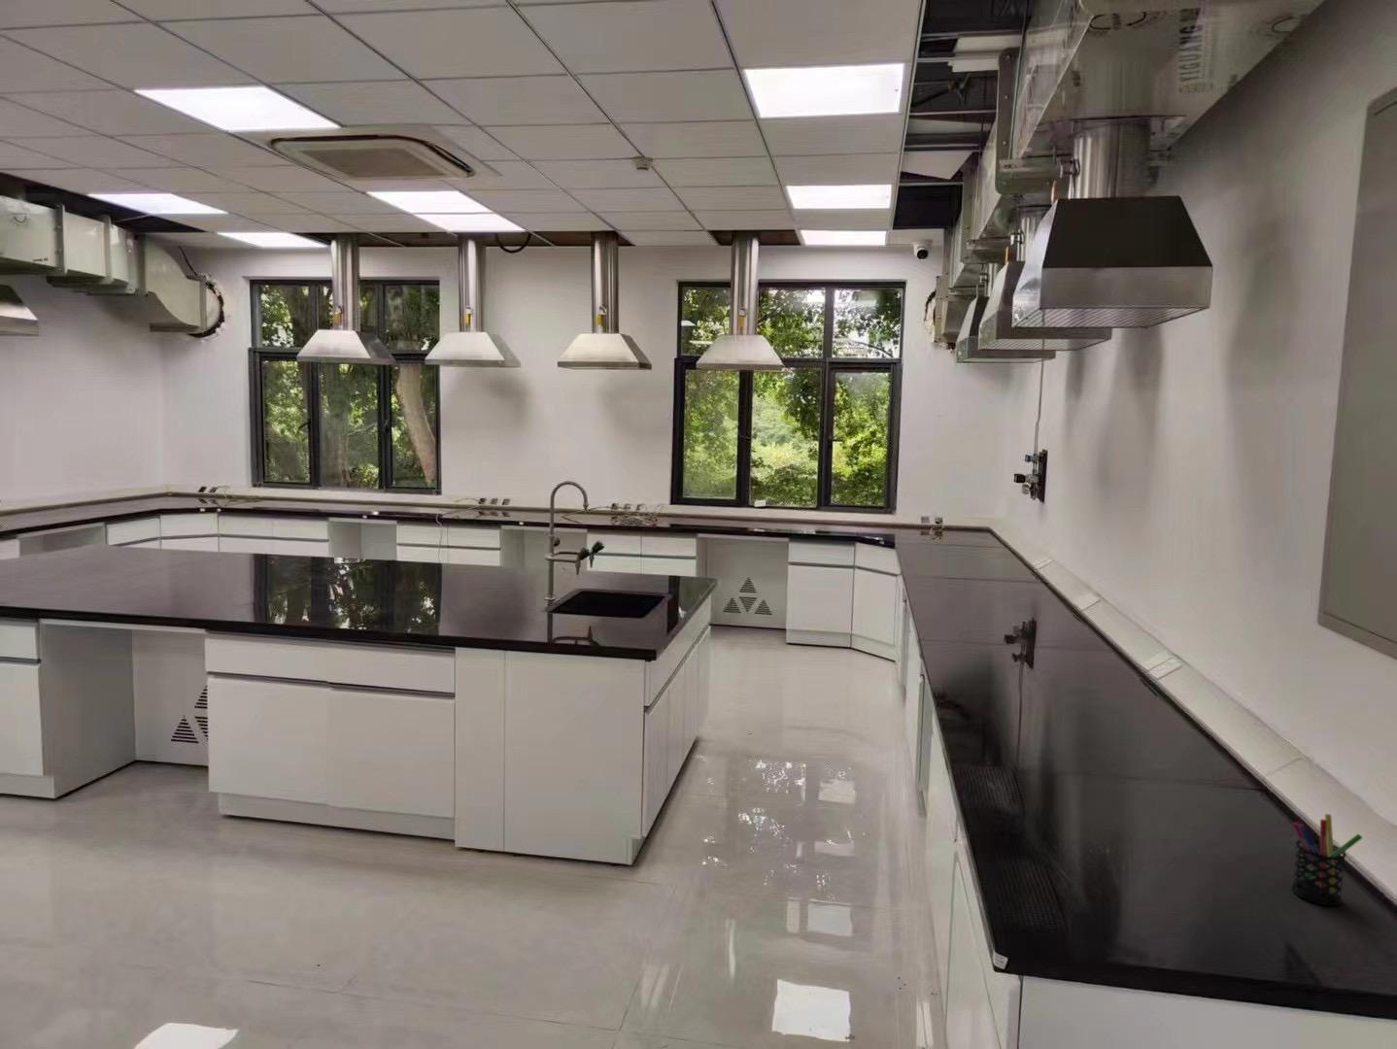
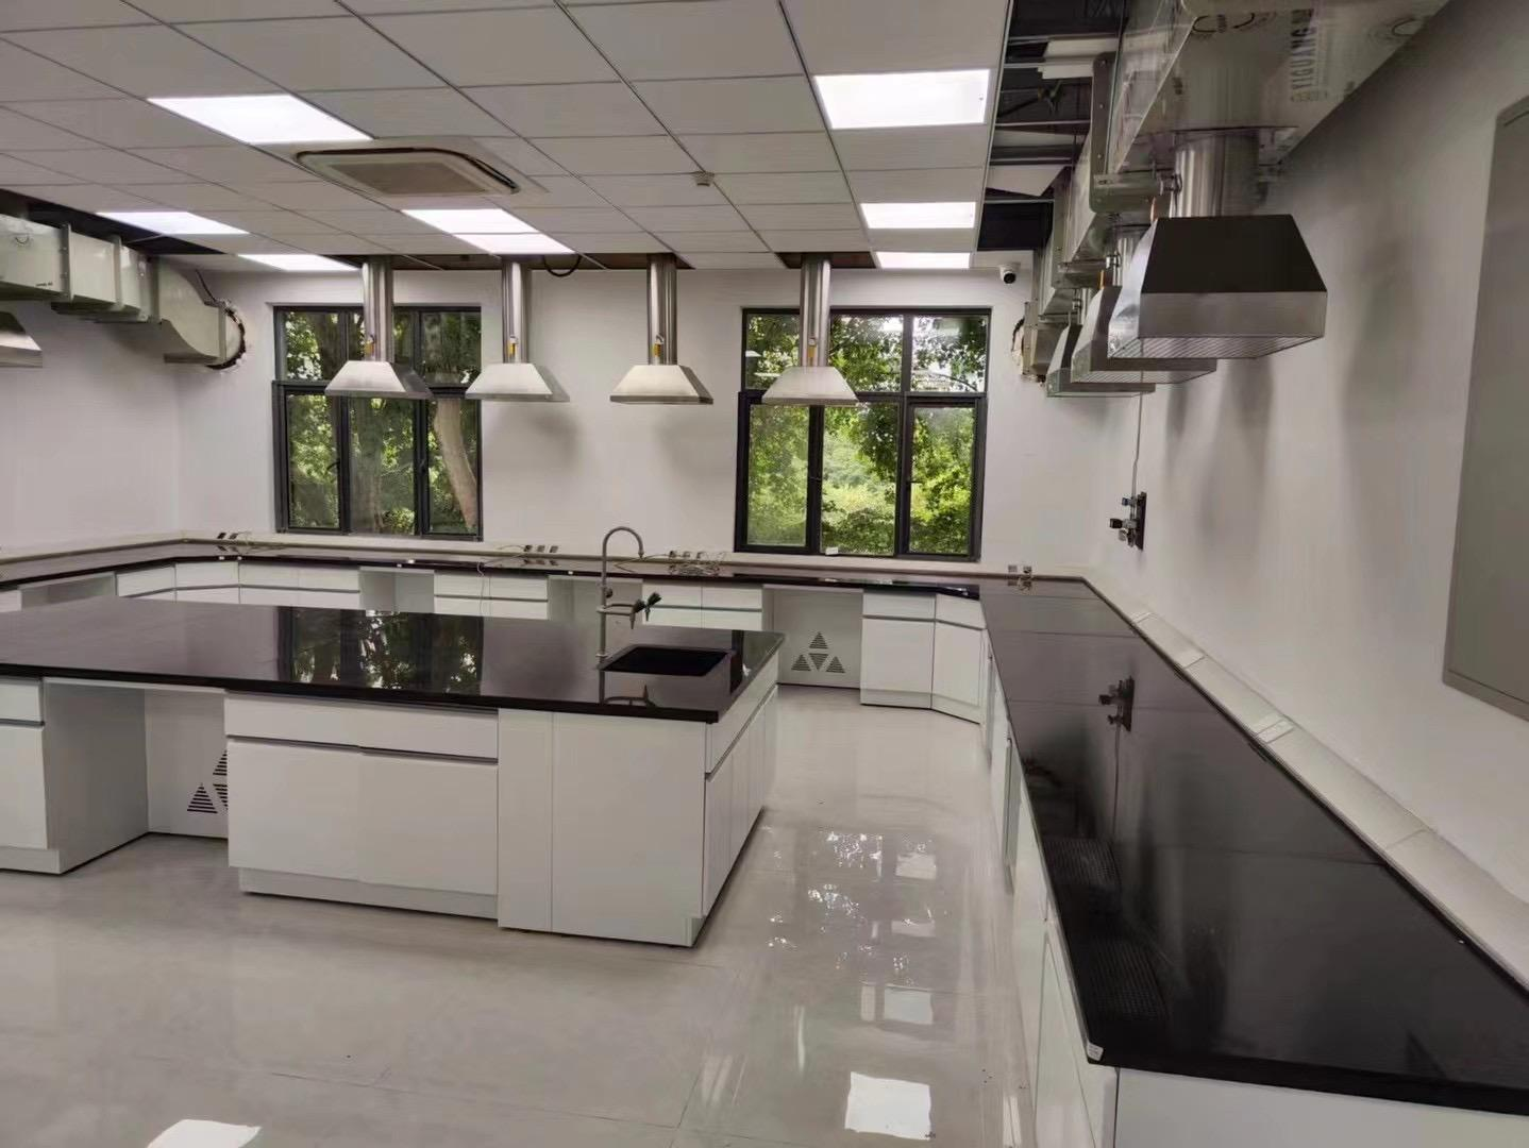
- pen holder (1325, 856)
